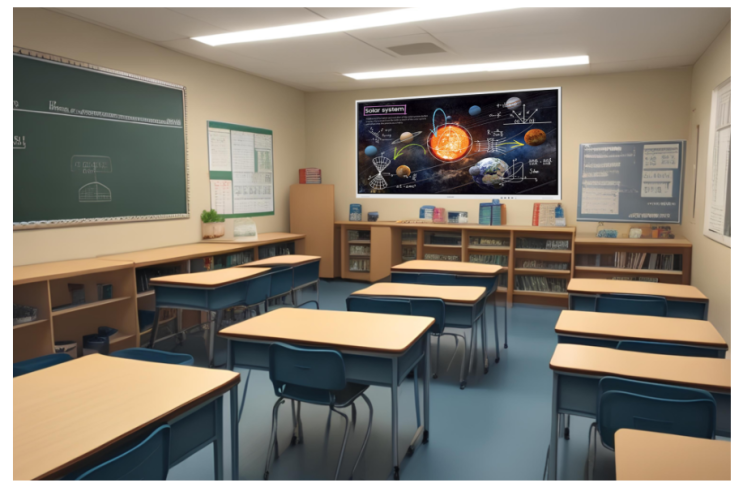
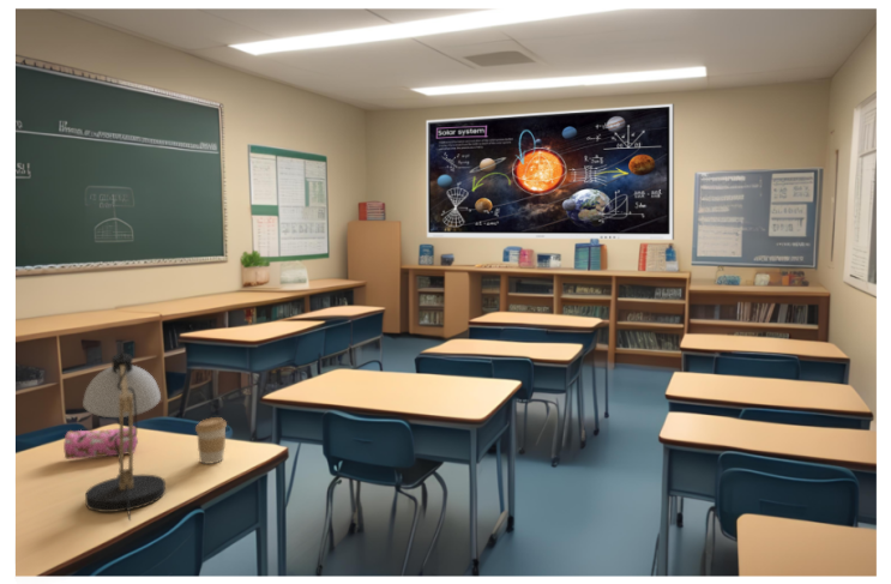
+ pencil case (101, 441)
+ desk lamp (122, 422)
+ coffee cup (211, 439)
